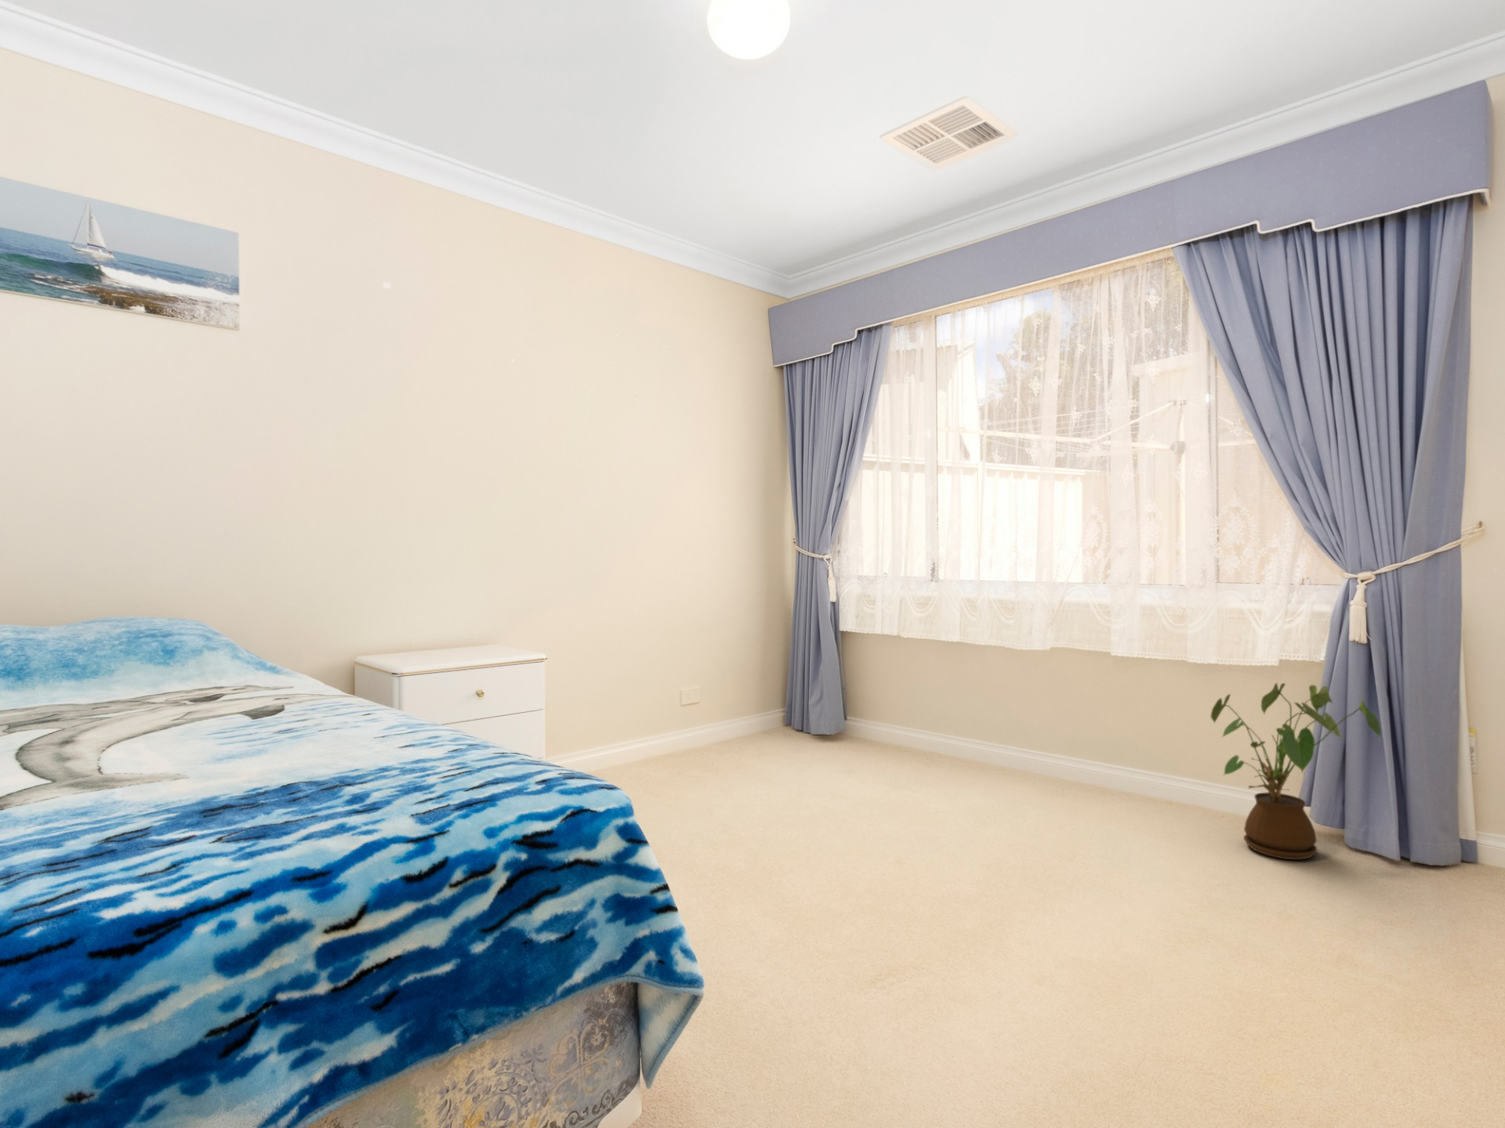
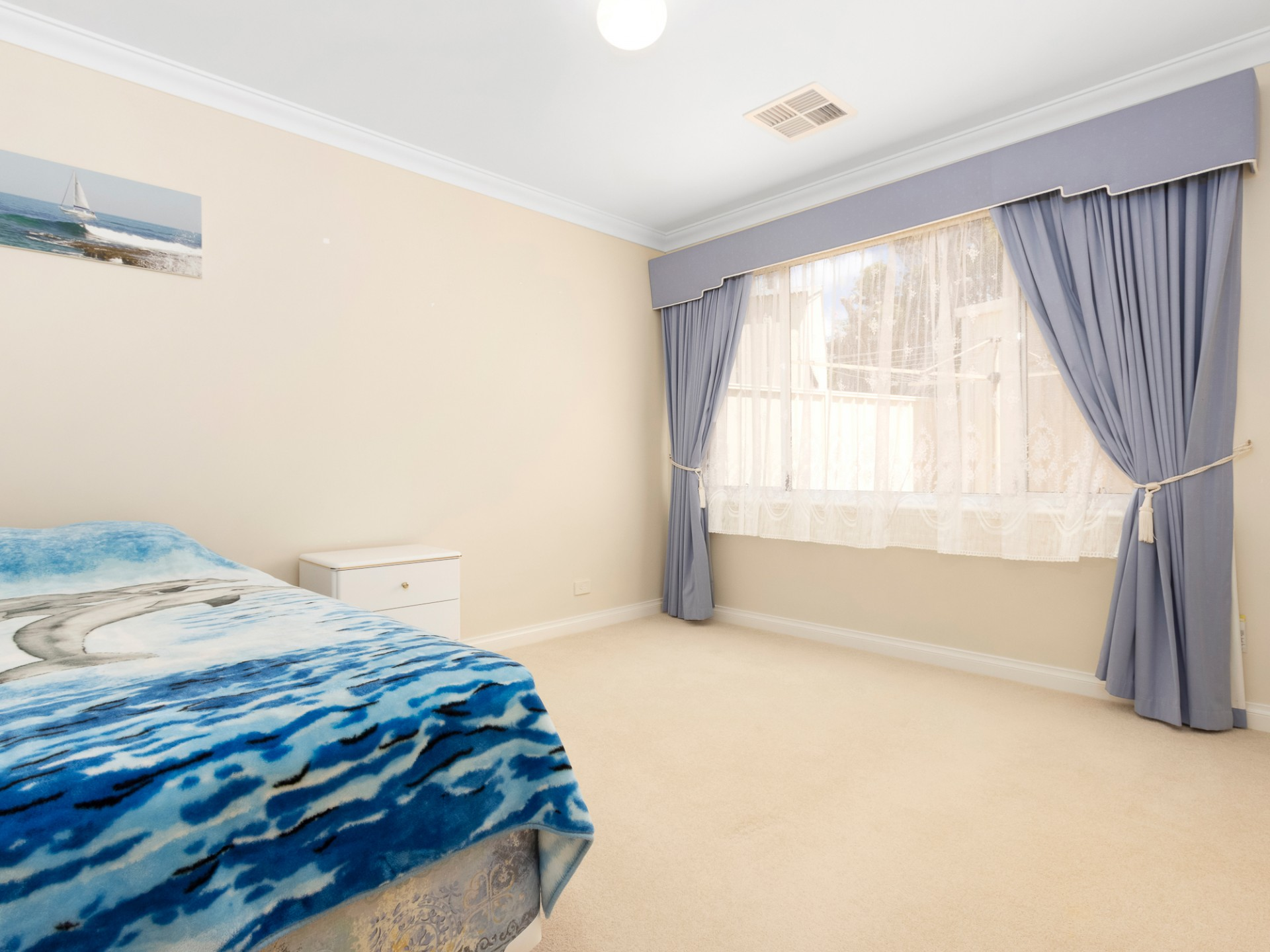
- house plant (1288, 771)
